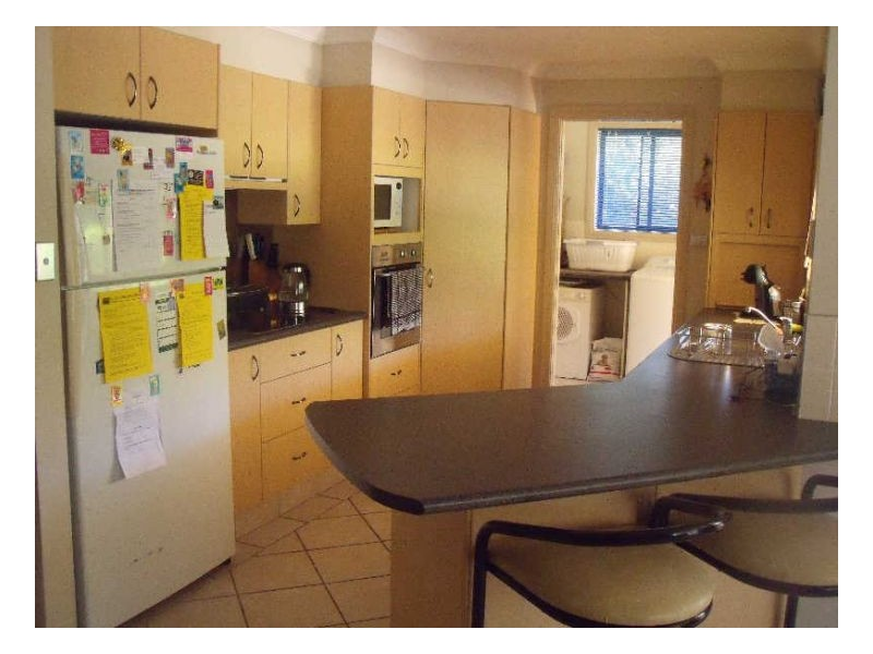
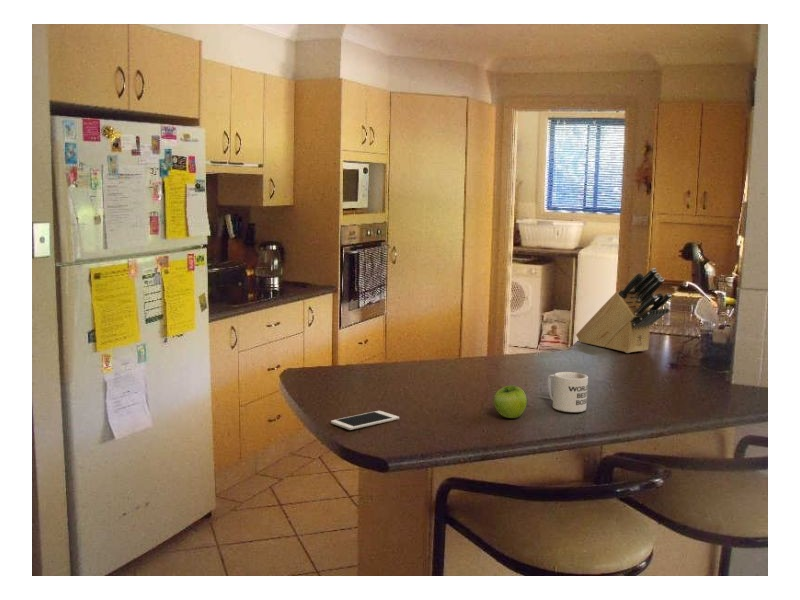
+ fruit (510, 401)
+ cell phone (365, 419)
+ mug (565, 390)
+ knife block (623, 307)
